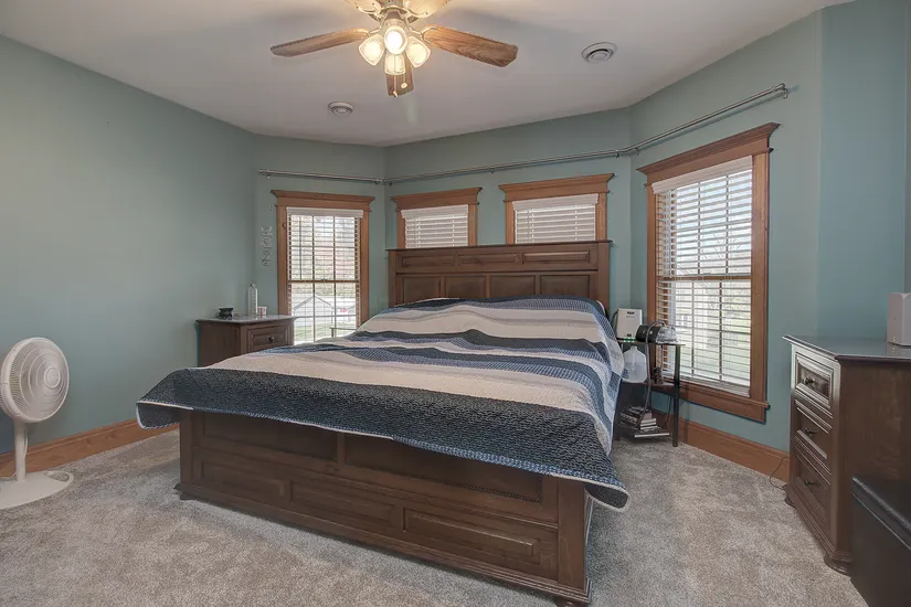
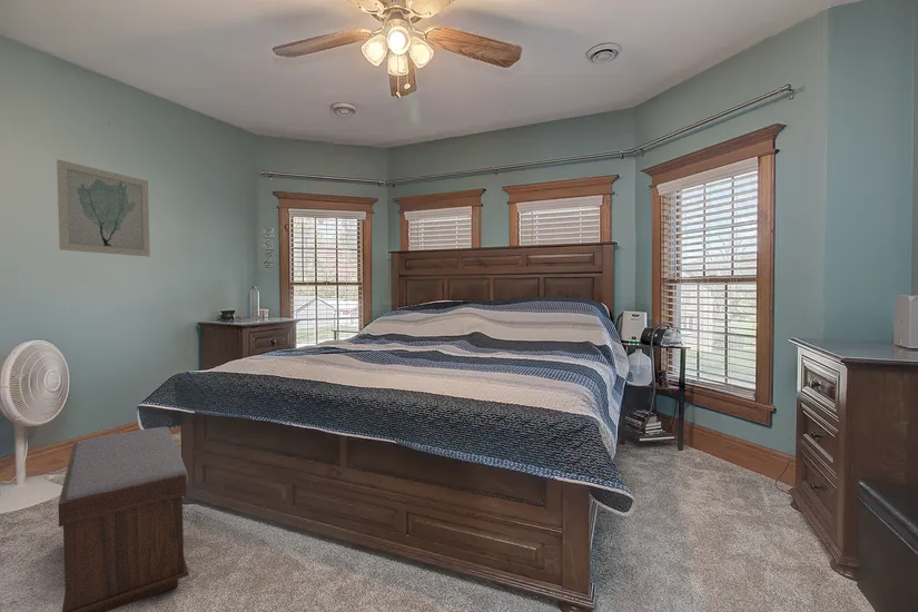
+ wall art (107, 211)
+ bench (127, 505)
